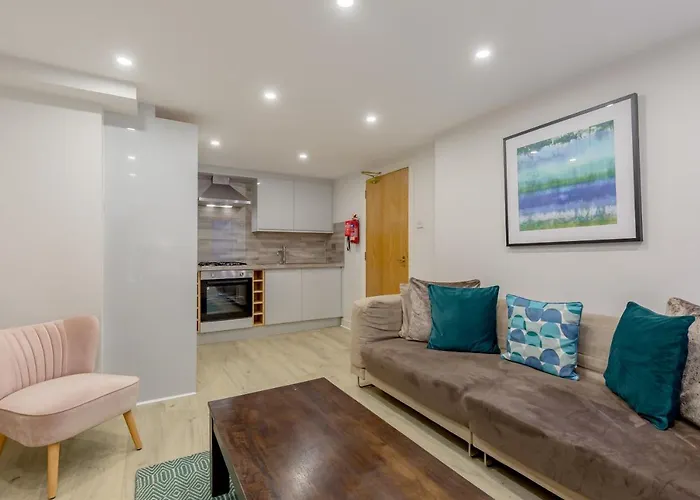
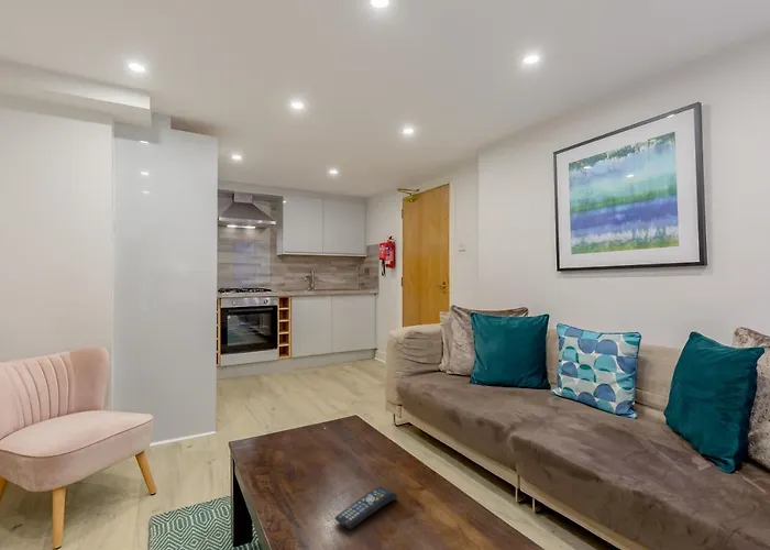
+ remote control (367, 505)
